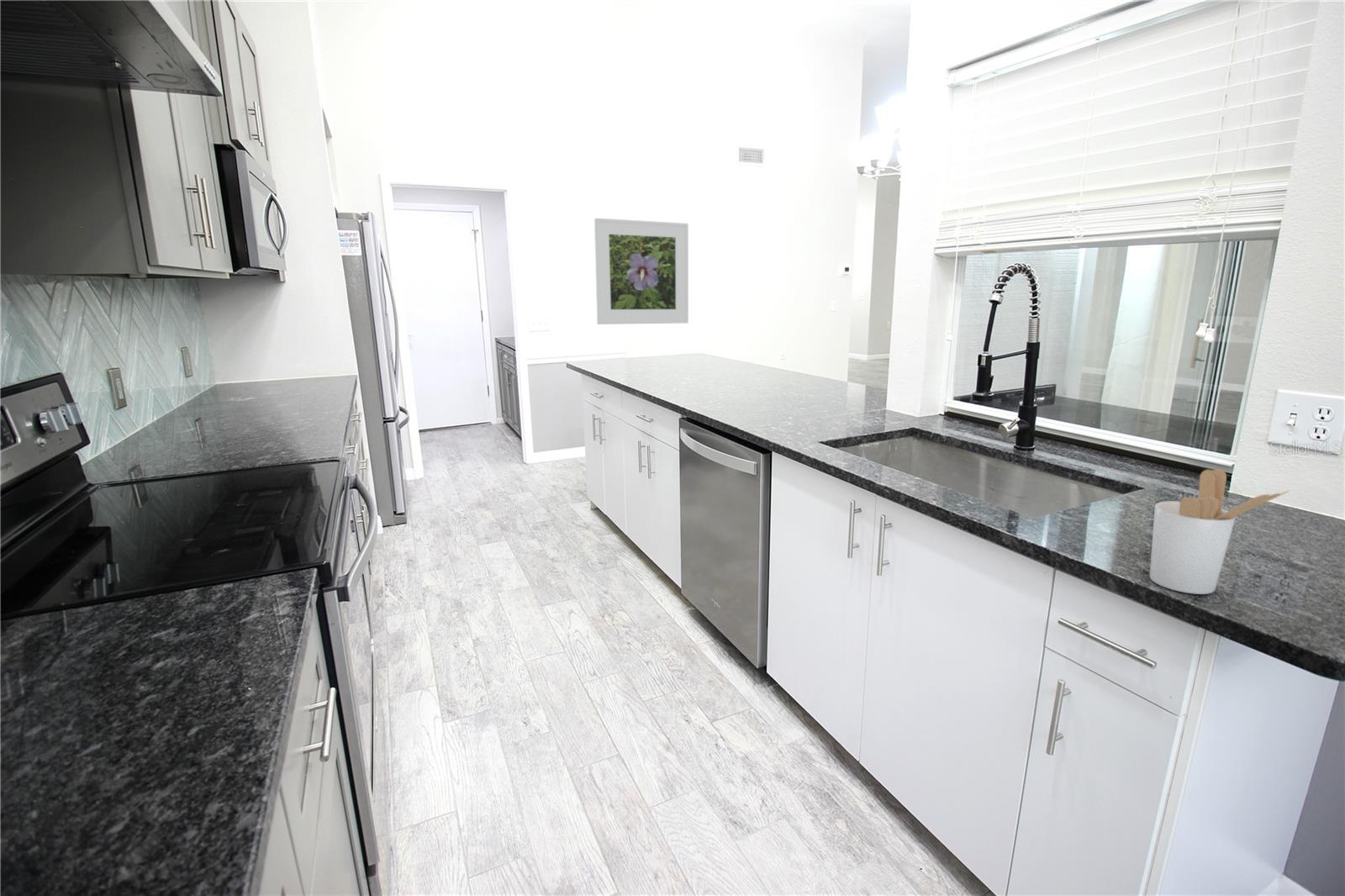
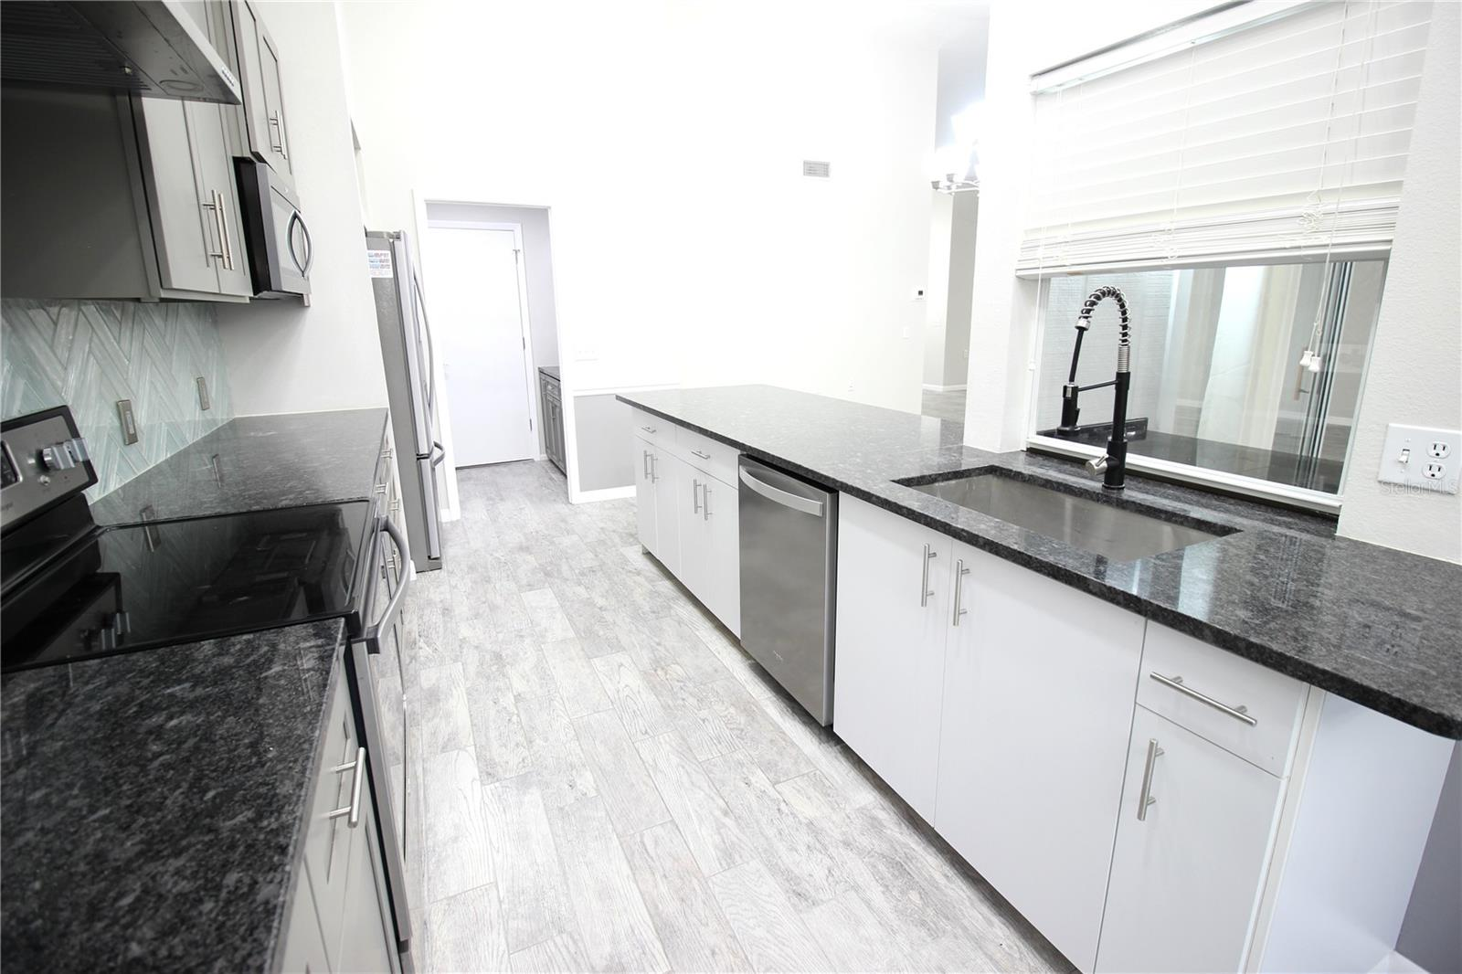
- utensil holder (1211, 534)
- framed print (643, 272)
